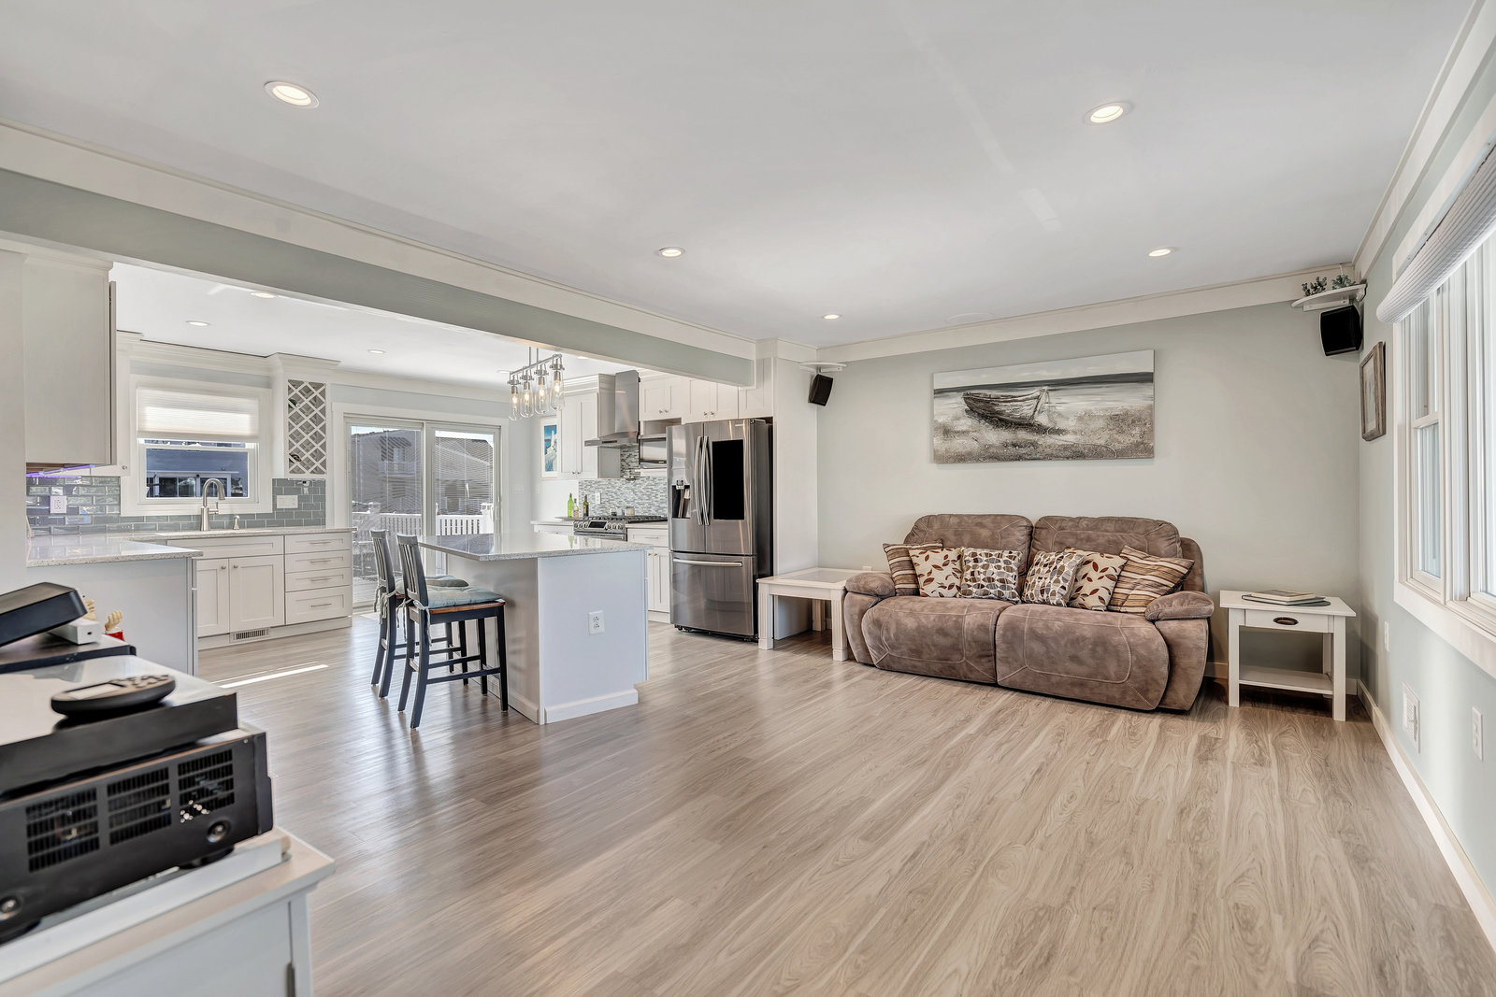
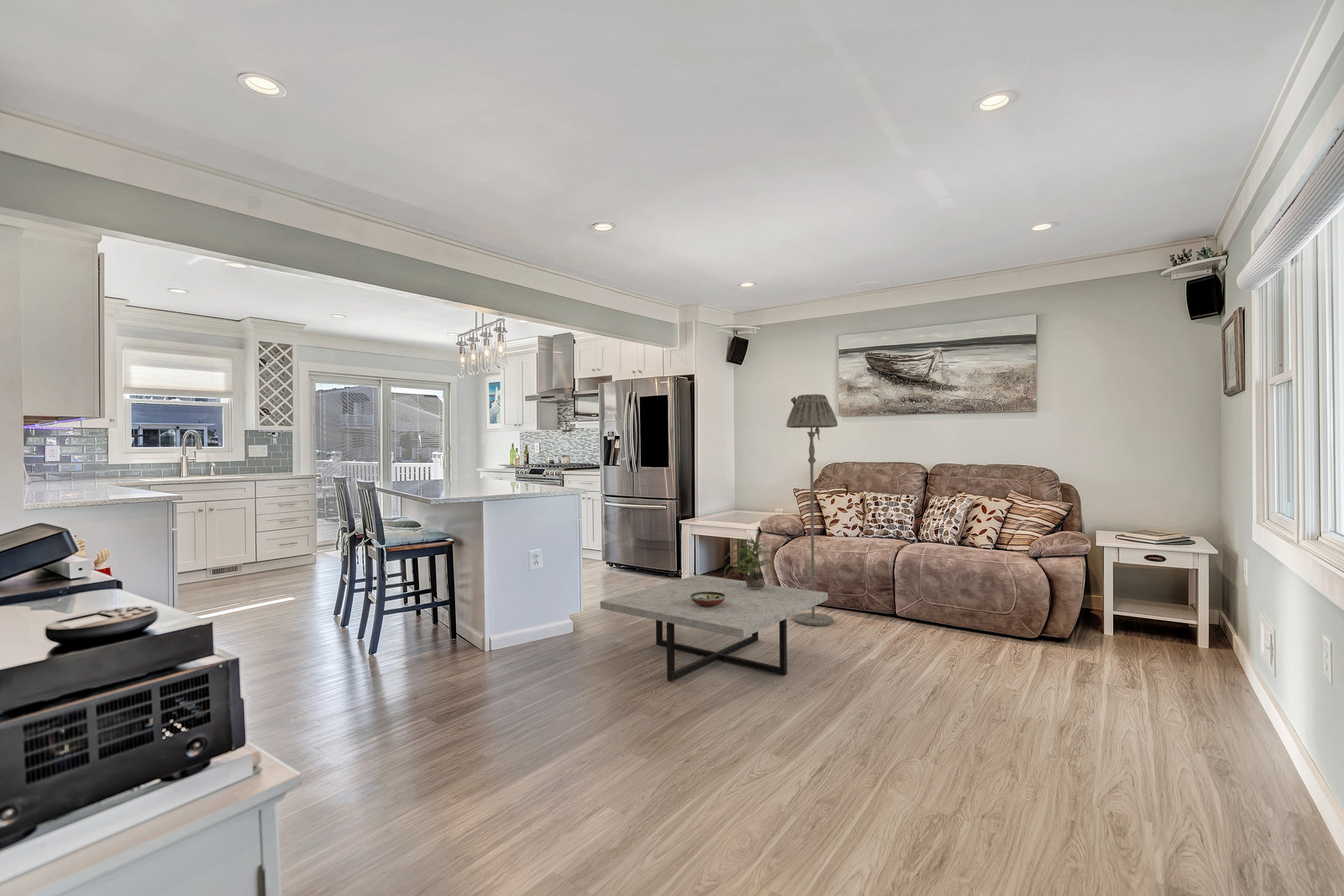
+ decorative bowl (707, 600)
+ floor lamp (812, 507)
+ coffee table (717, 627)
+ potted plant (753, 558)
